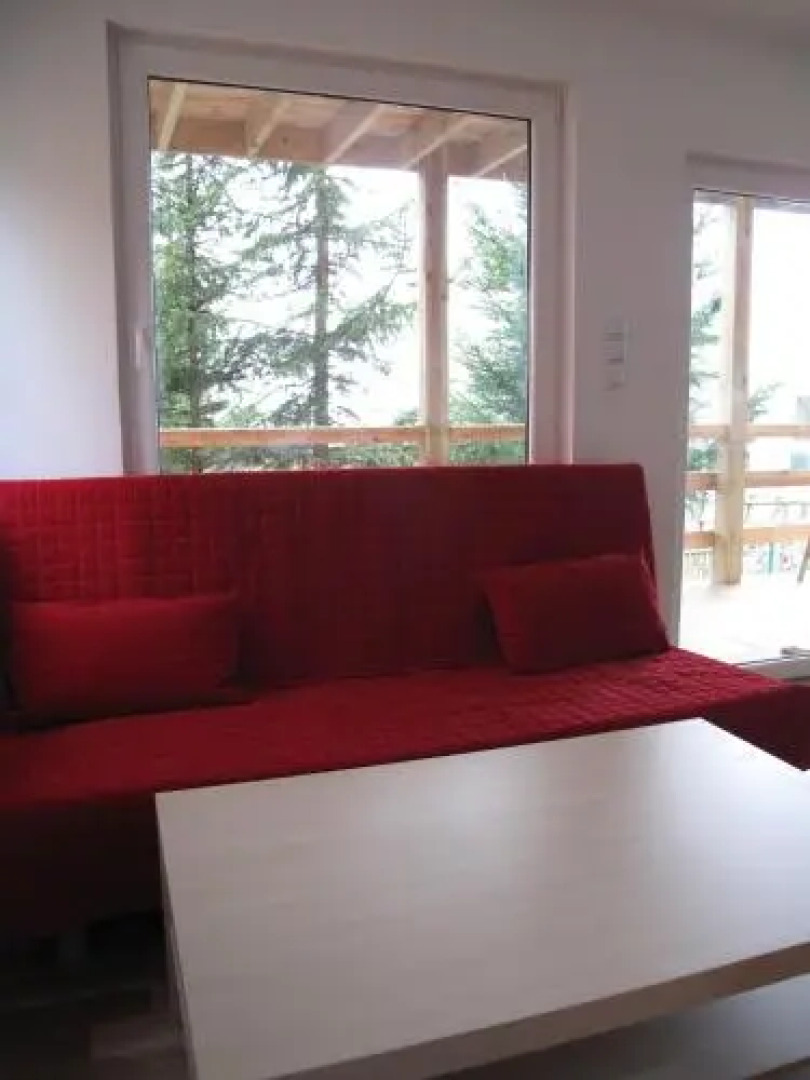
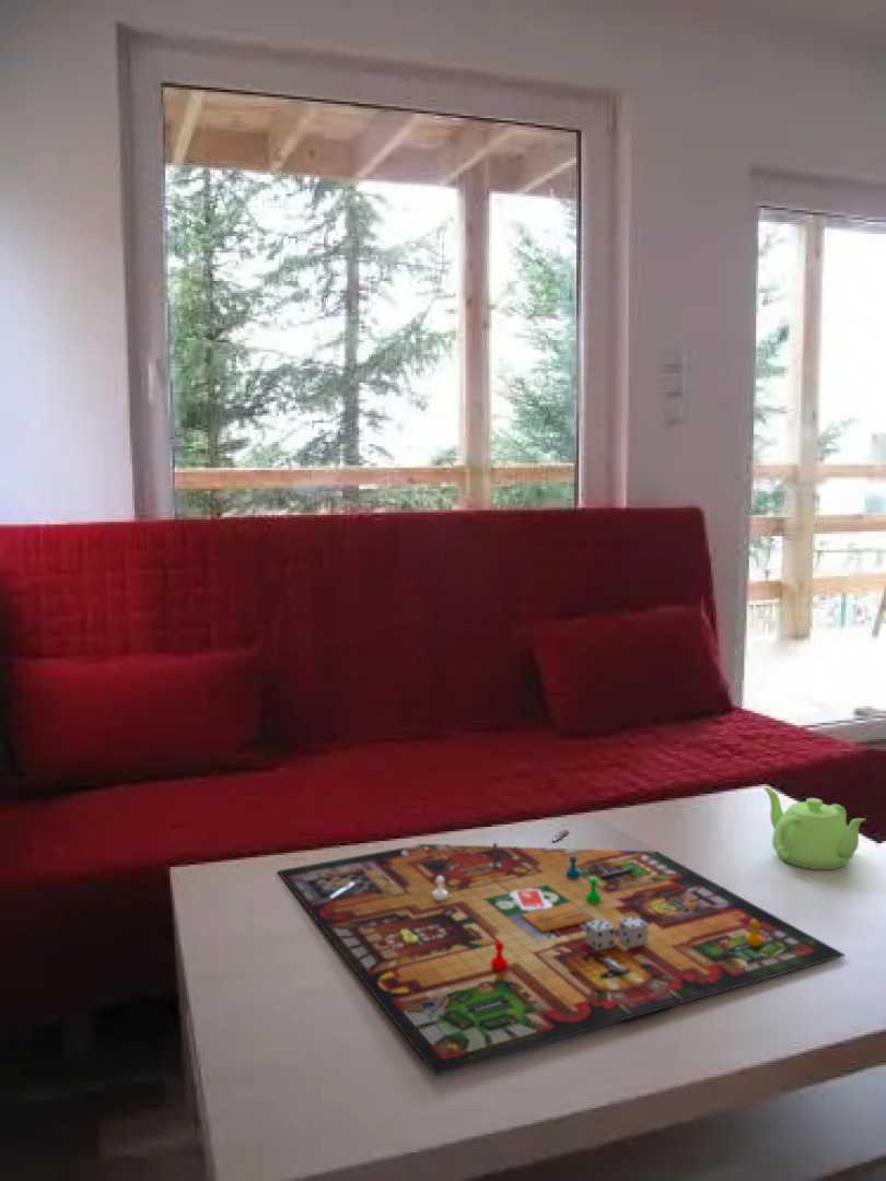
+ teapot (812, 828)
+ gameboard (533, 896)
